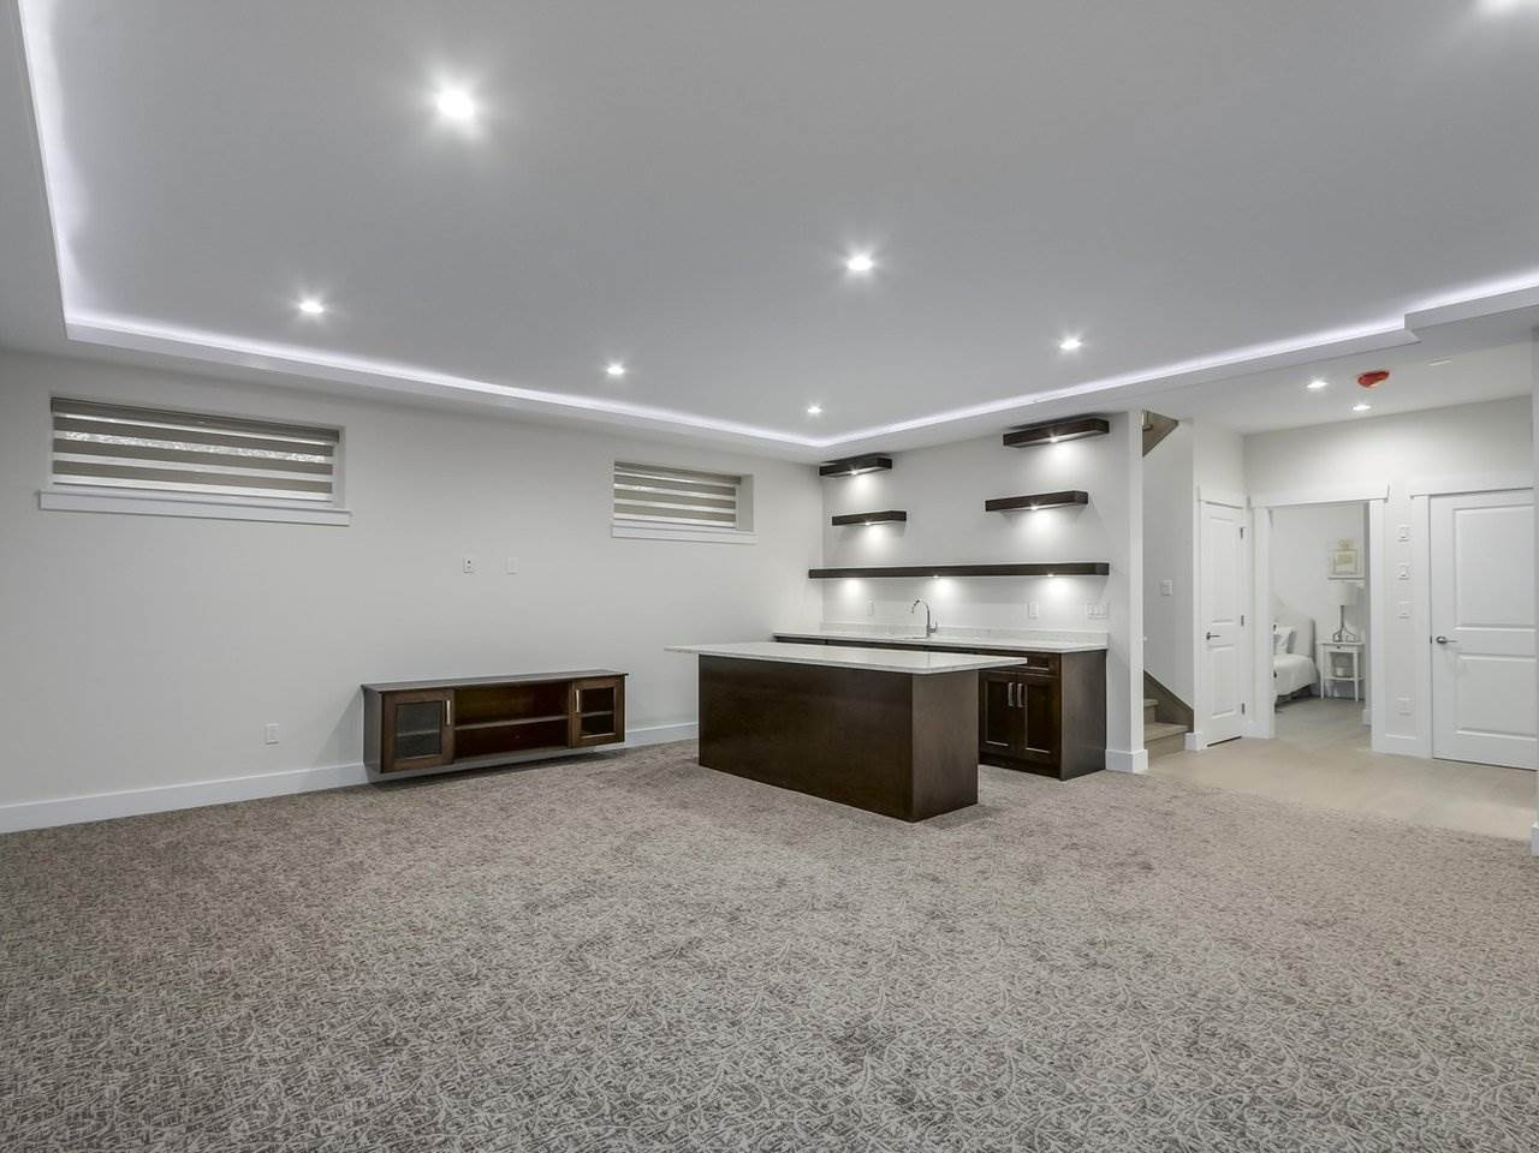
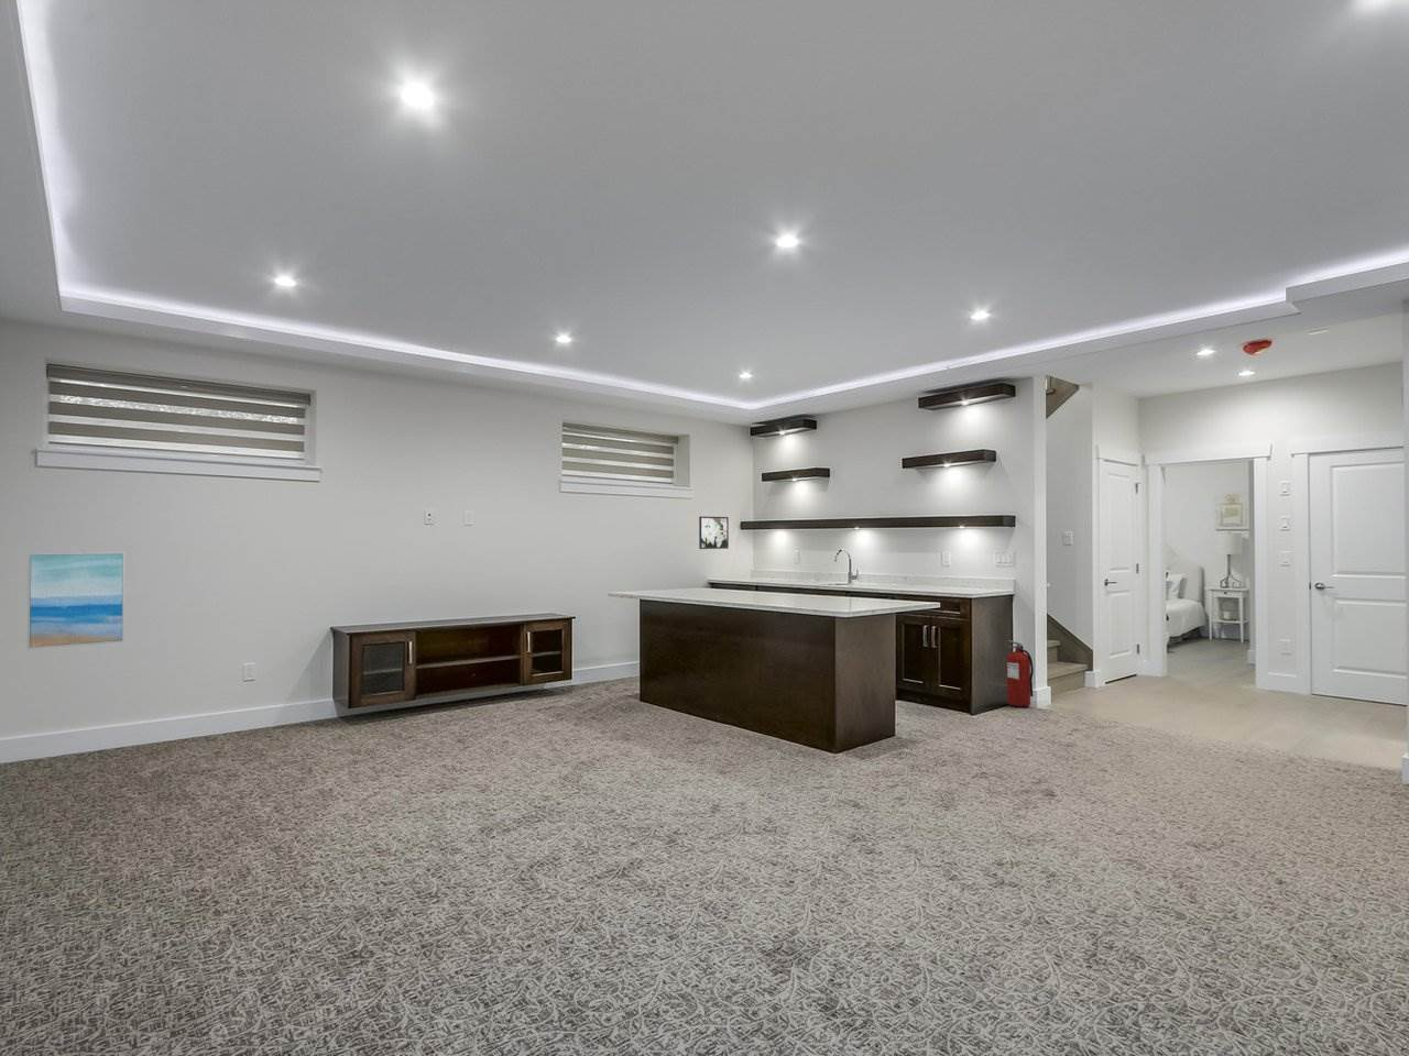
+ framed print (713, 532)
+ fire extinguisher (1020, 673)
+ wall art (77, 598)
